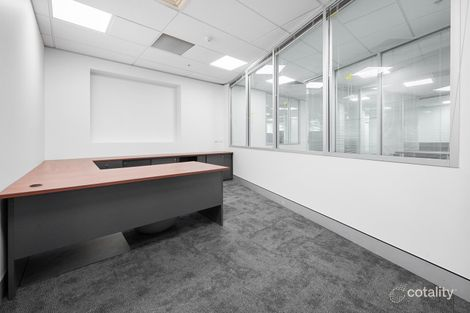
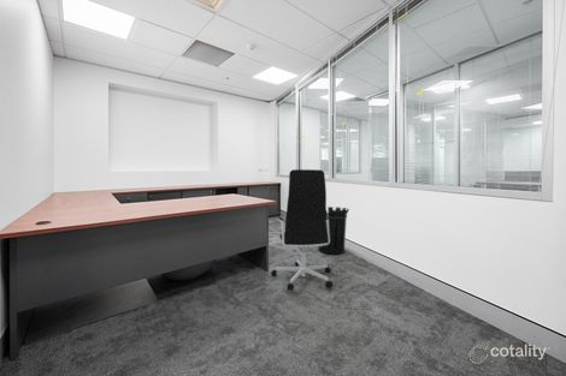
+ waste bin (331, 228)
+ office chair (302, 223)
